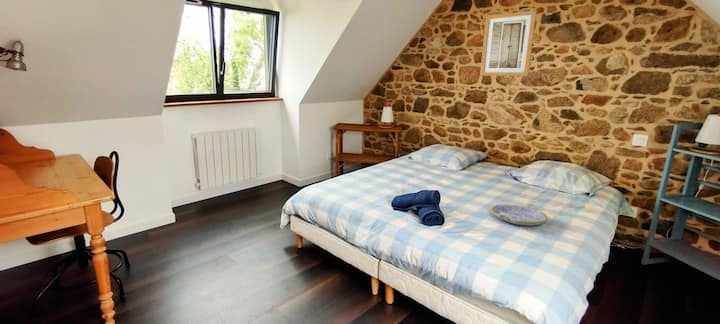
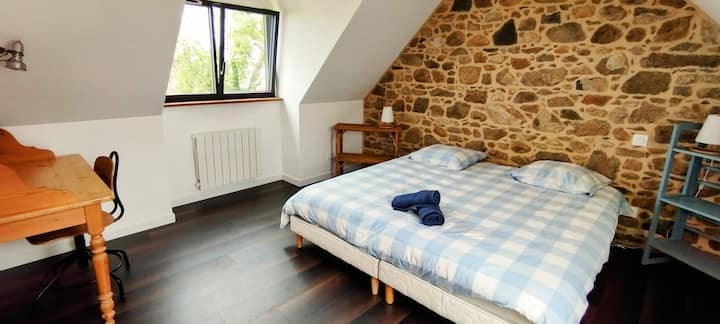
- serving tray (519, 213)
- wall art (506, 45)
